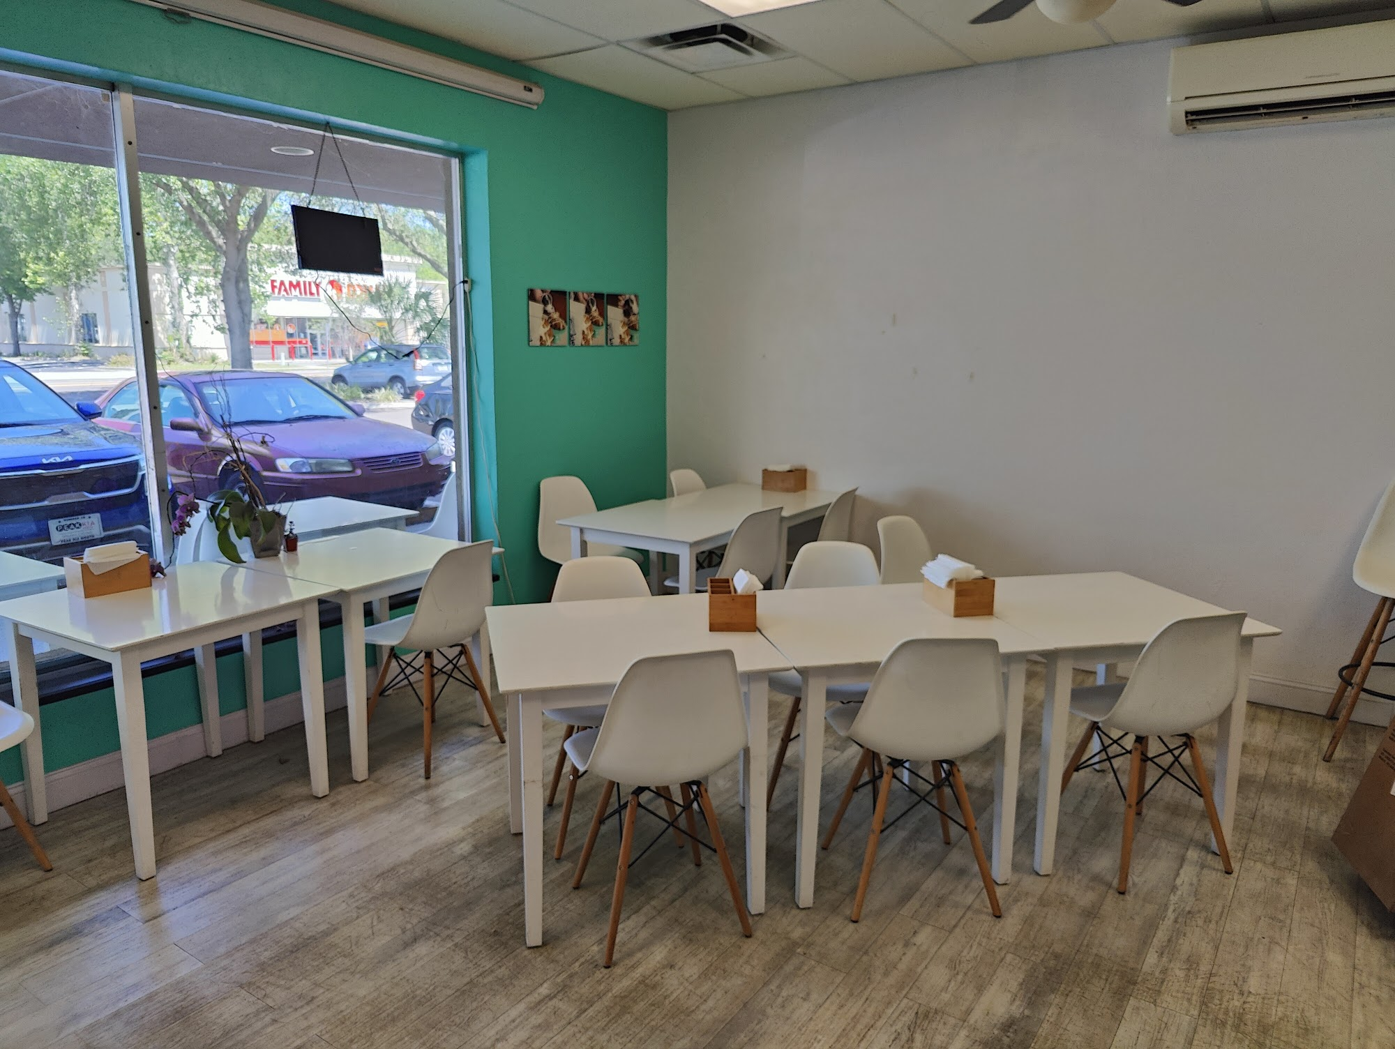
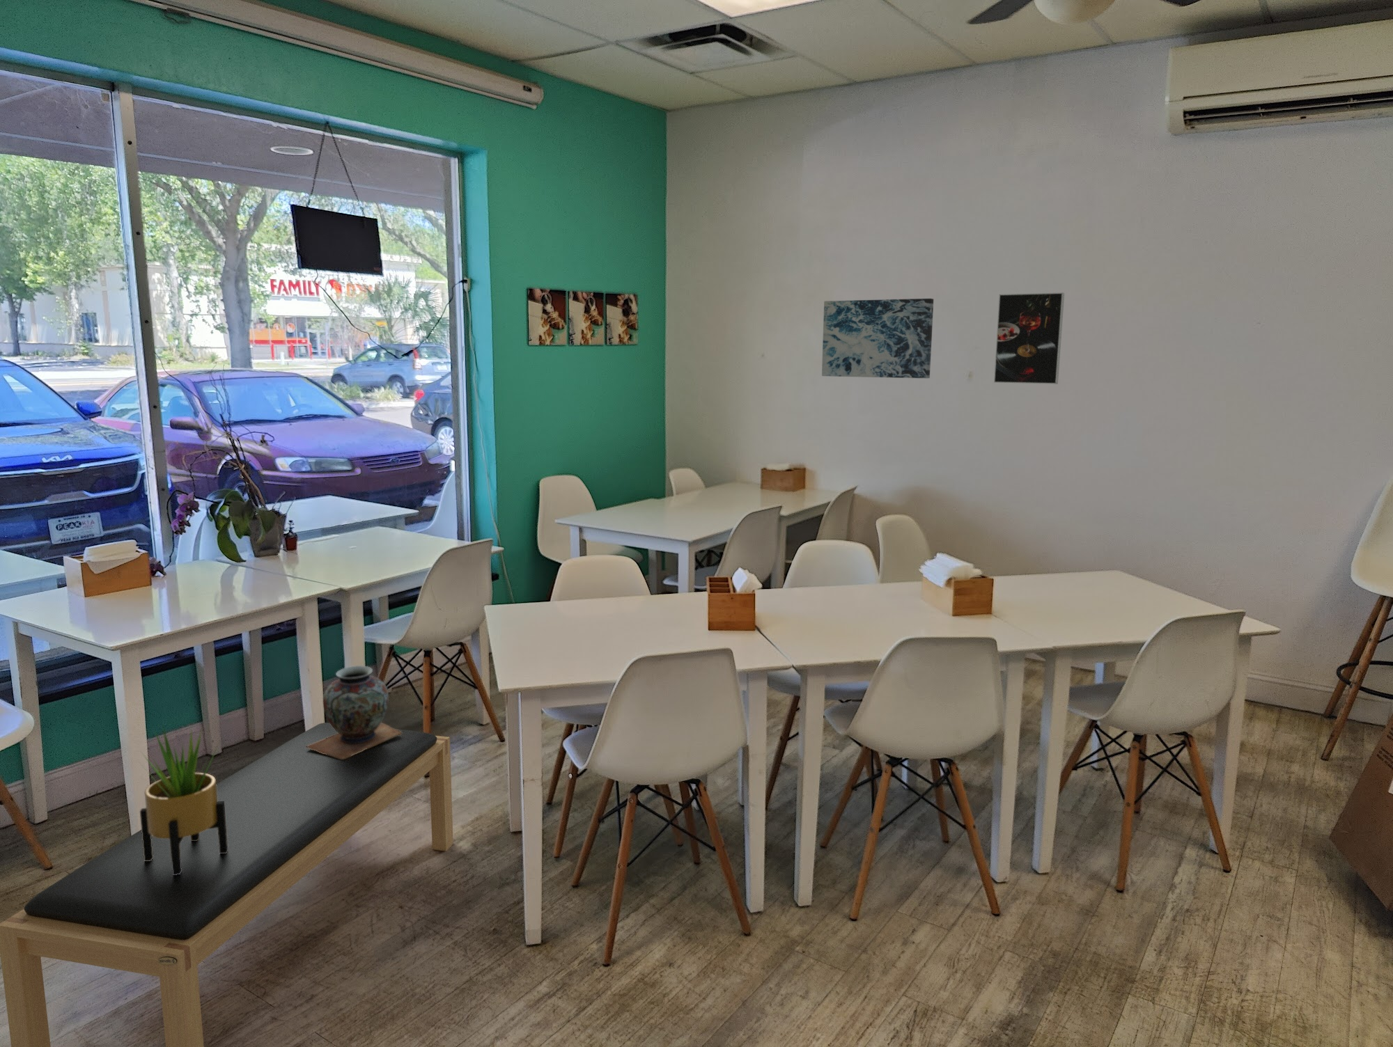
+ potted plant (182, 794)
+ decorative vase (352, 706)
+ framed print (1028, 339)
+ bench (273, 870)
+ wall art (876, 339)
